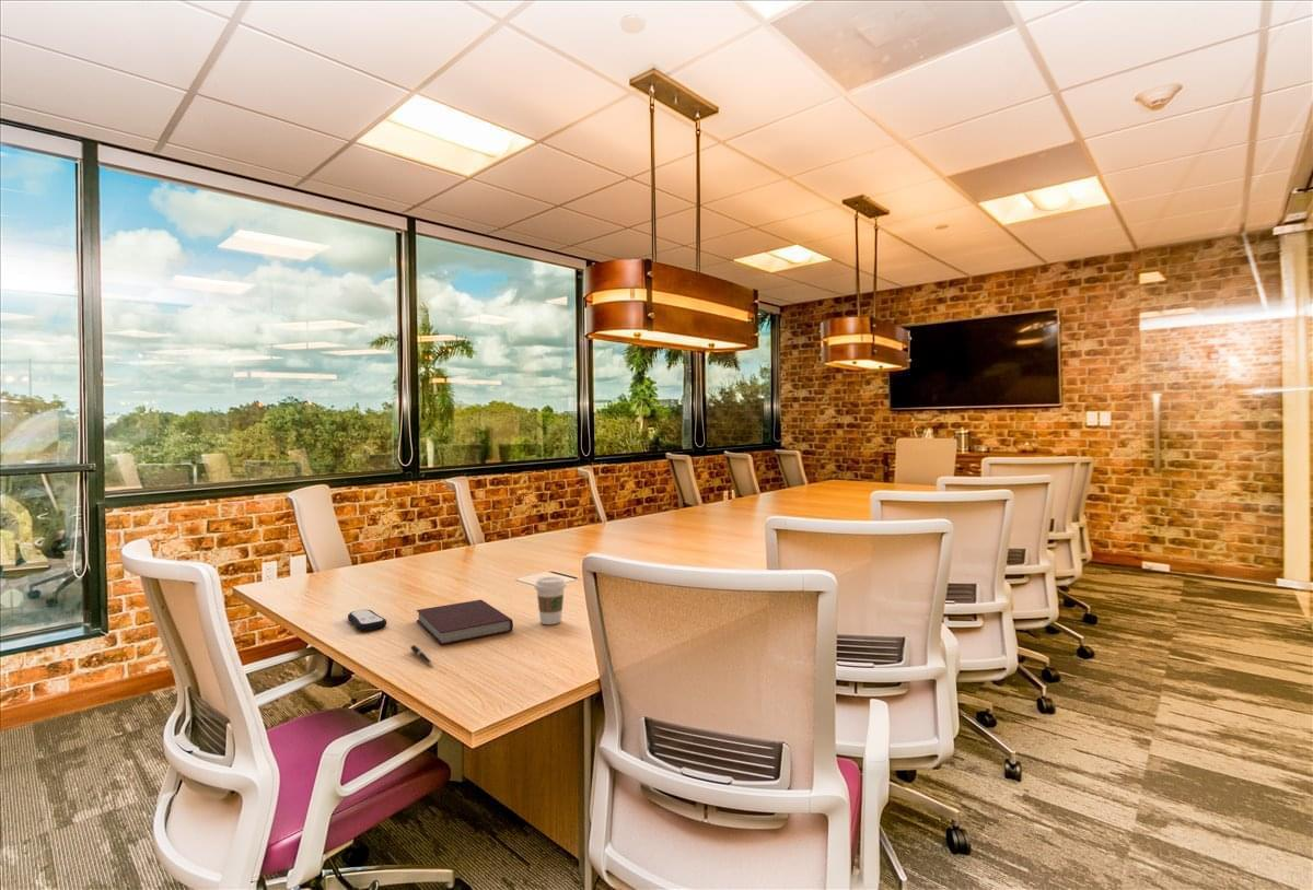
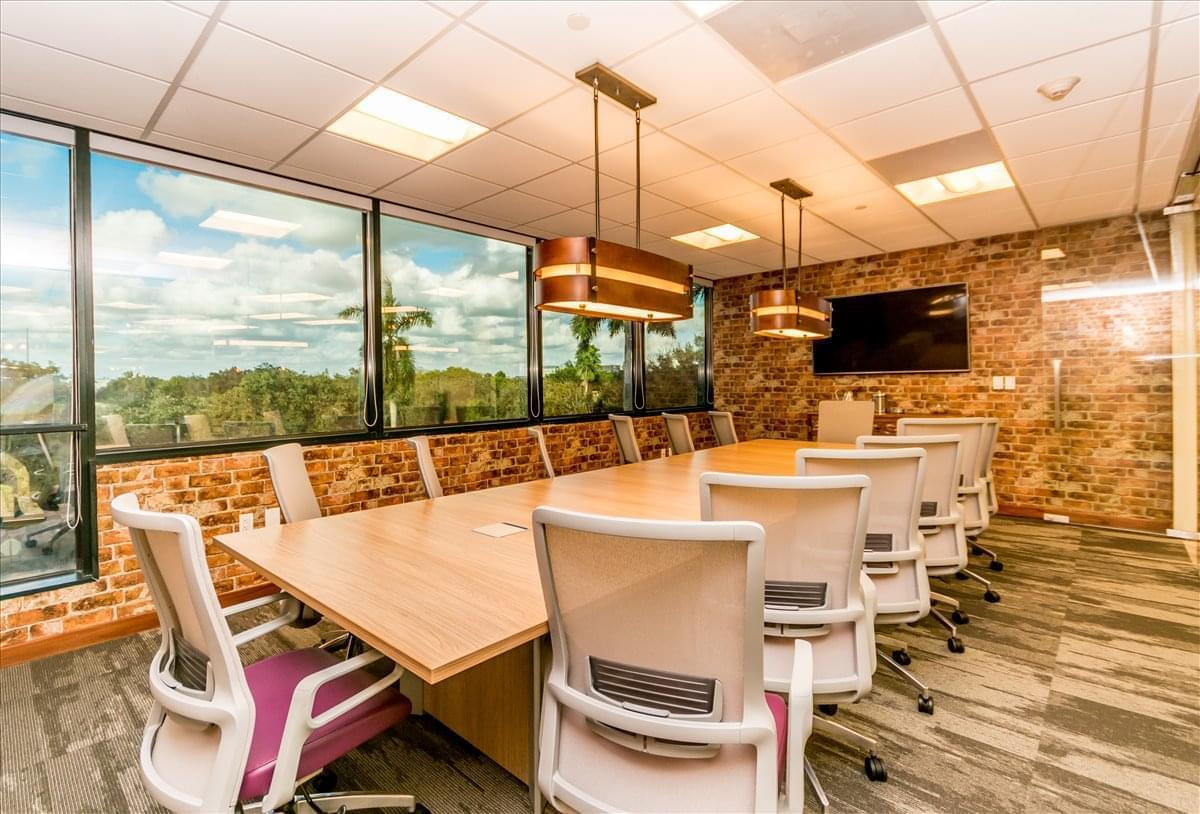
- notebook (463, 620)
- coffee cup (550, 600)
- remote control (365, 619)
- pen (422, 655)
